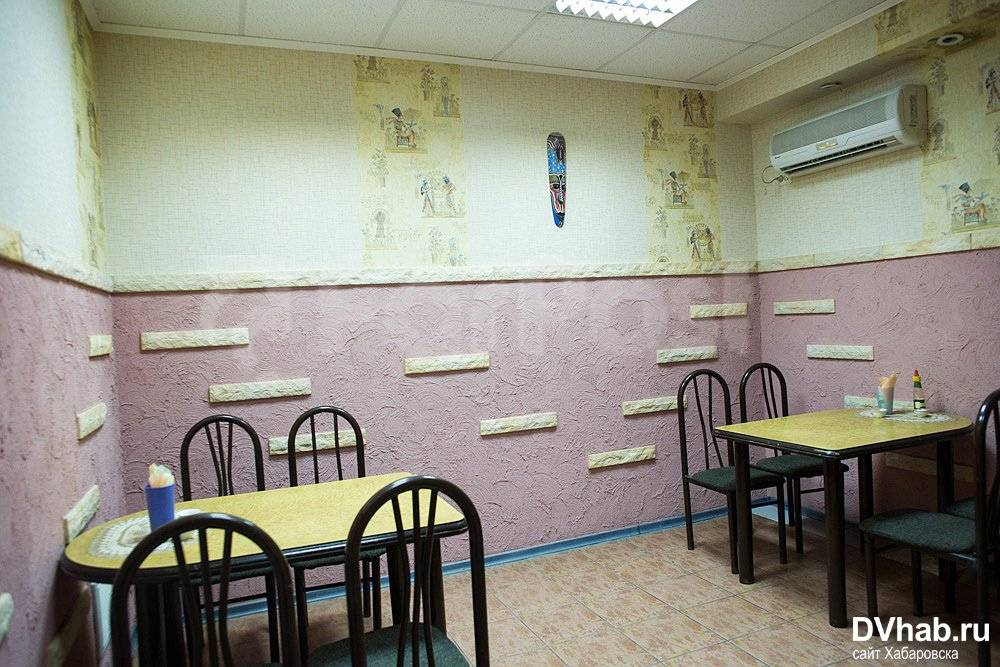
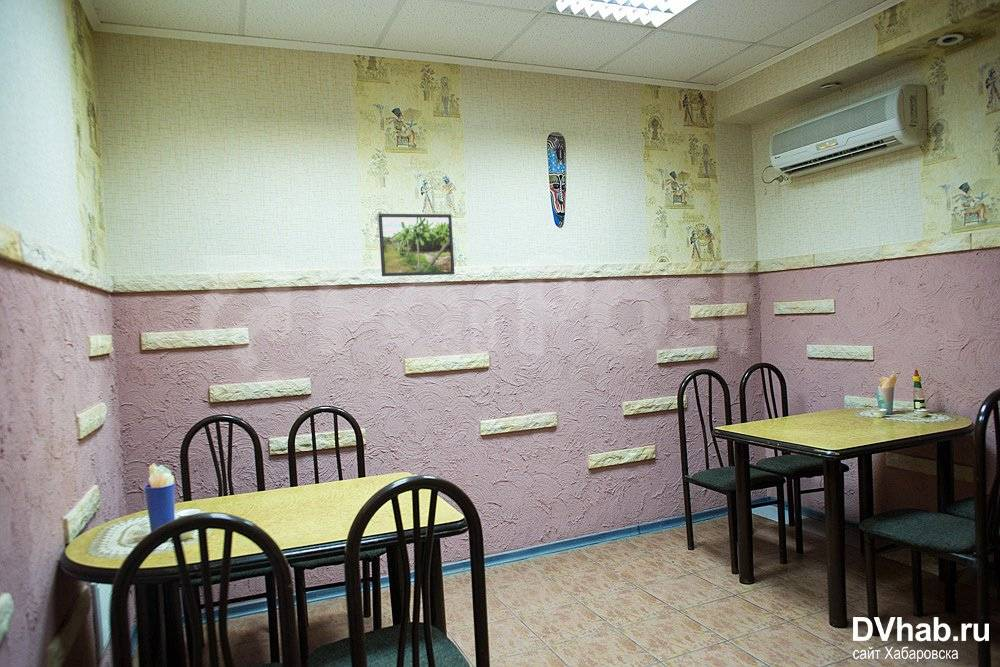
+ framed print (417, 244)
